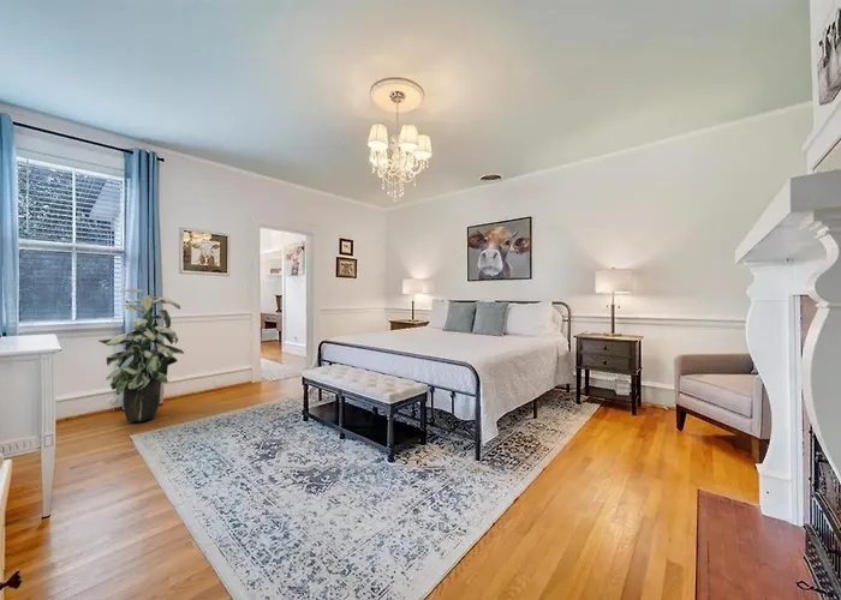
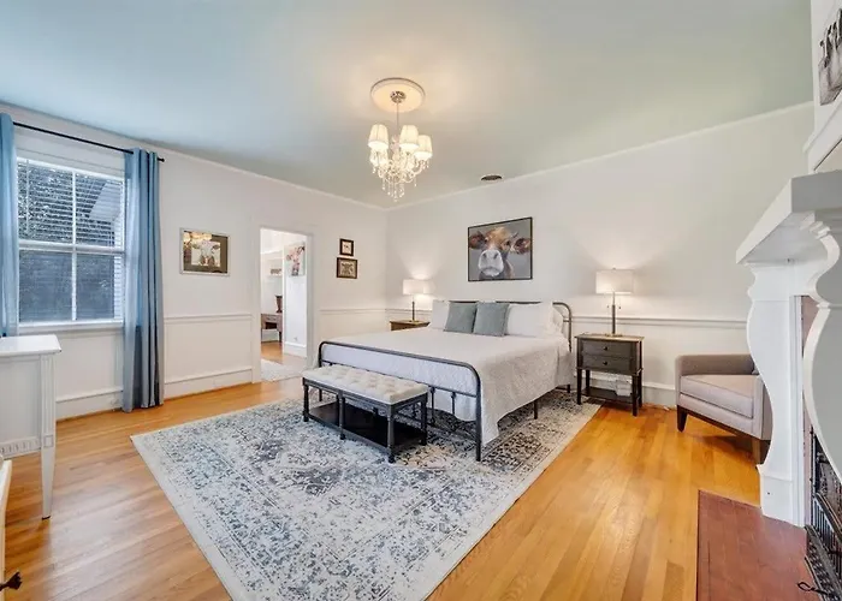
- indoor plant (141, 353)
